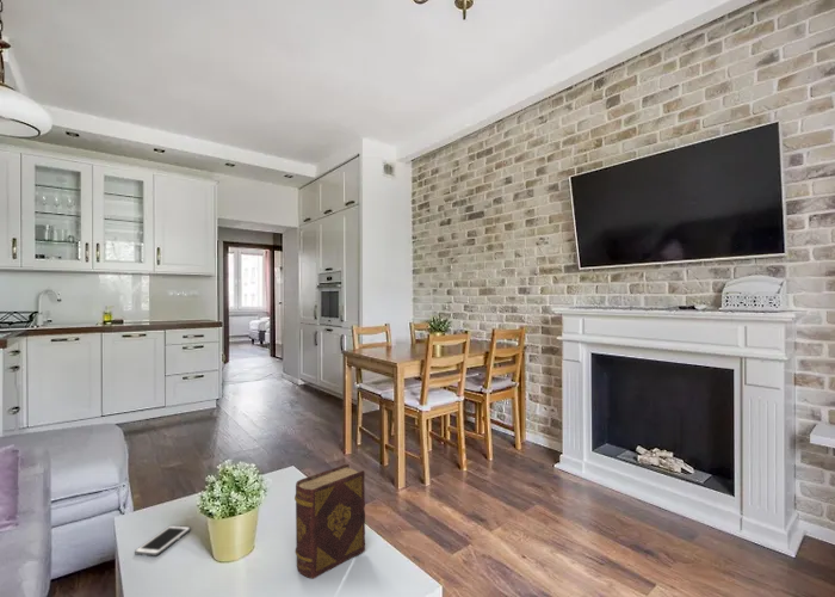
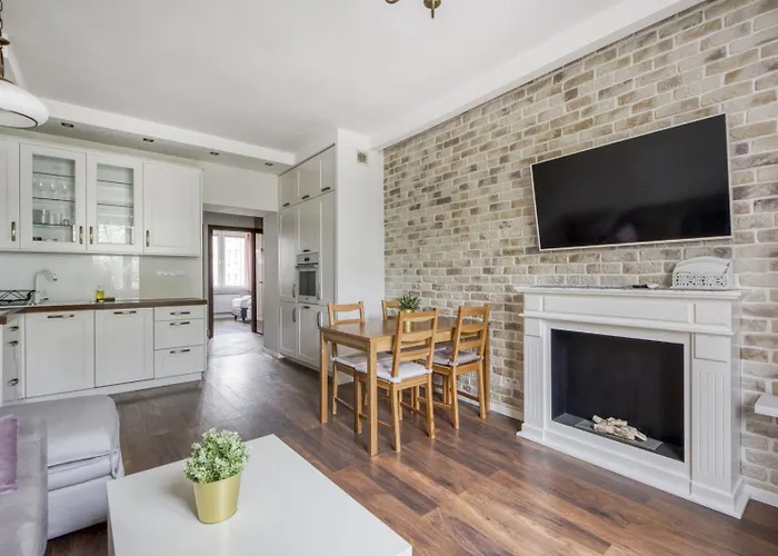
- diary (329, 517)
- cell phone (163, 540)
